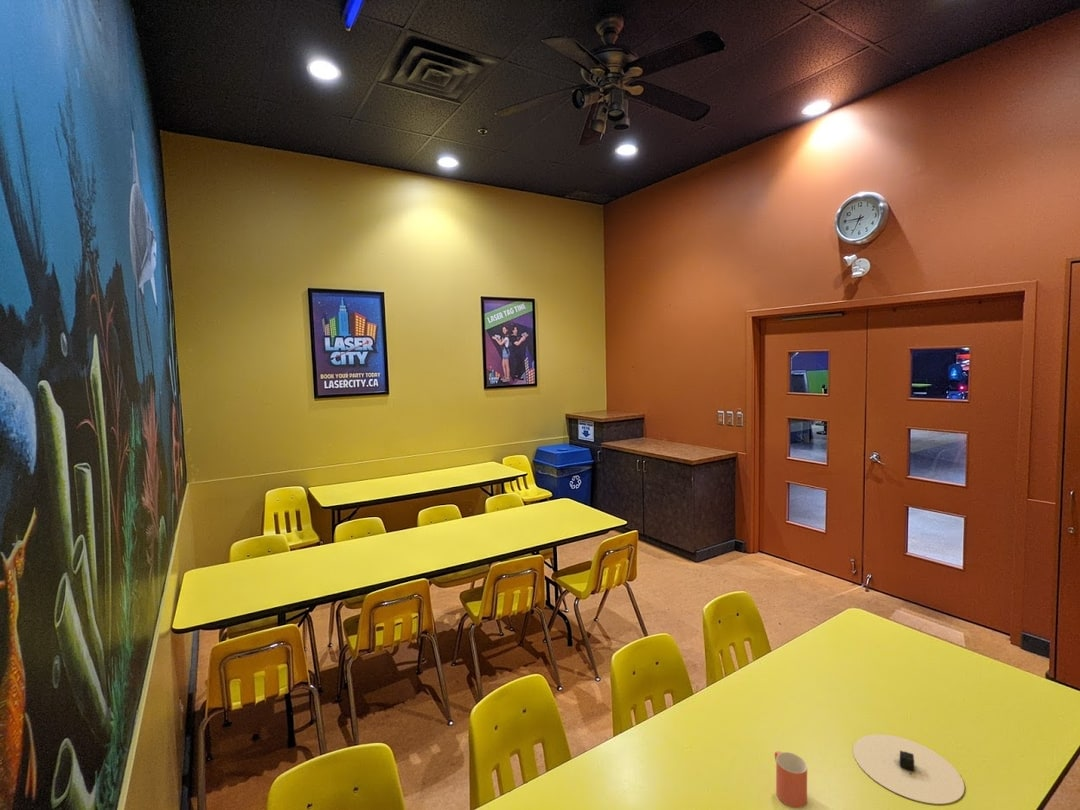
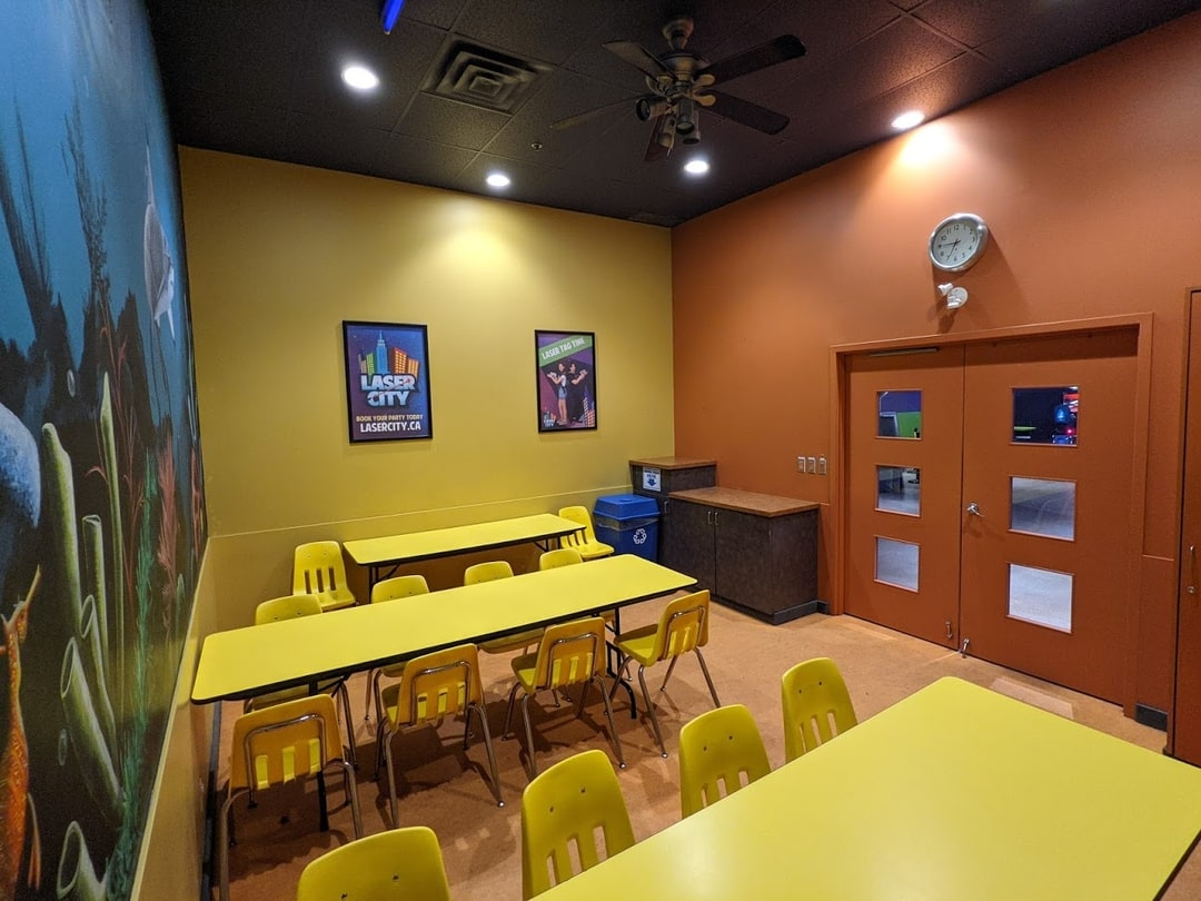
- plate (906, 760)
- cup (787, 774)
